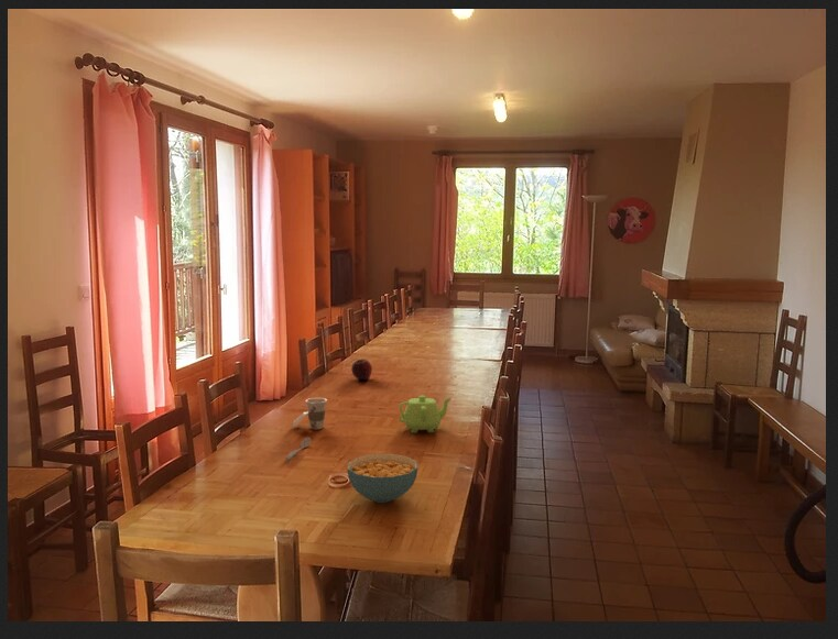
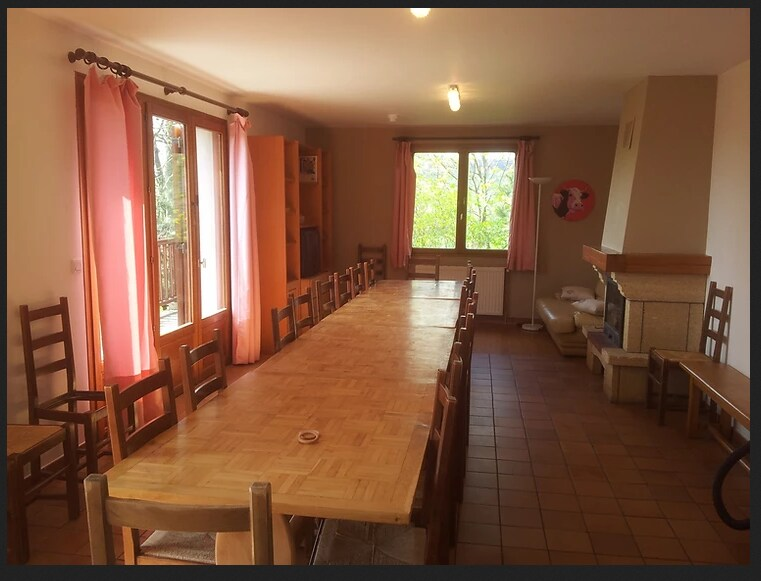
- spoon (298, 449)
- cereal bowl (382, 482)
- cup (309, 414)
- teapot (425, 412)
- fruit (361, 368)
